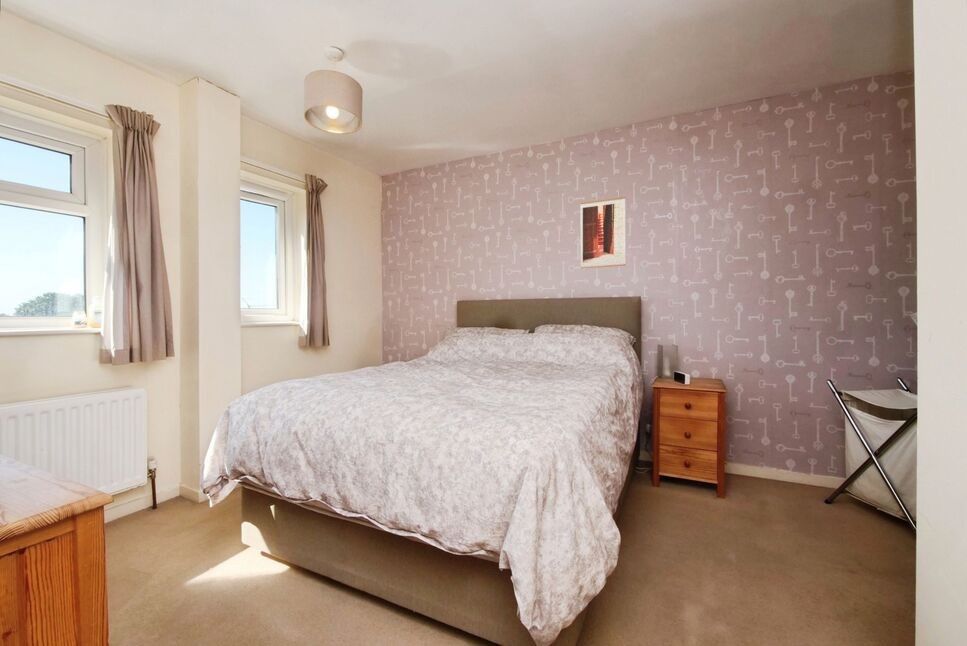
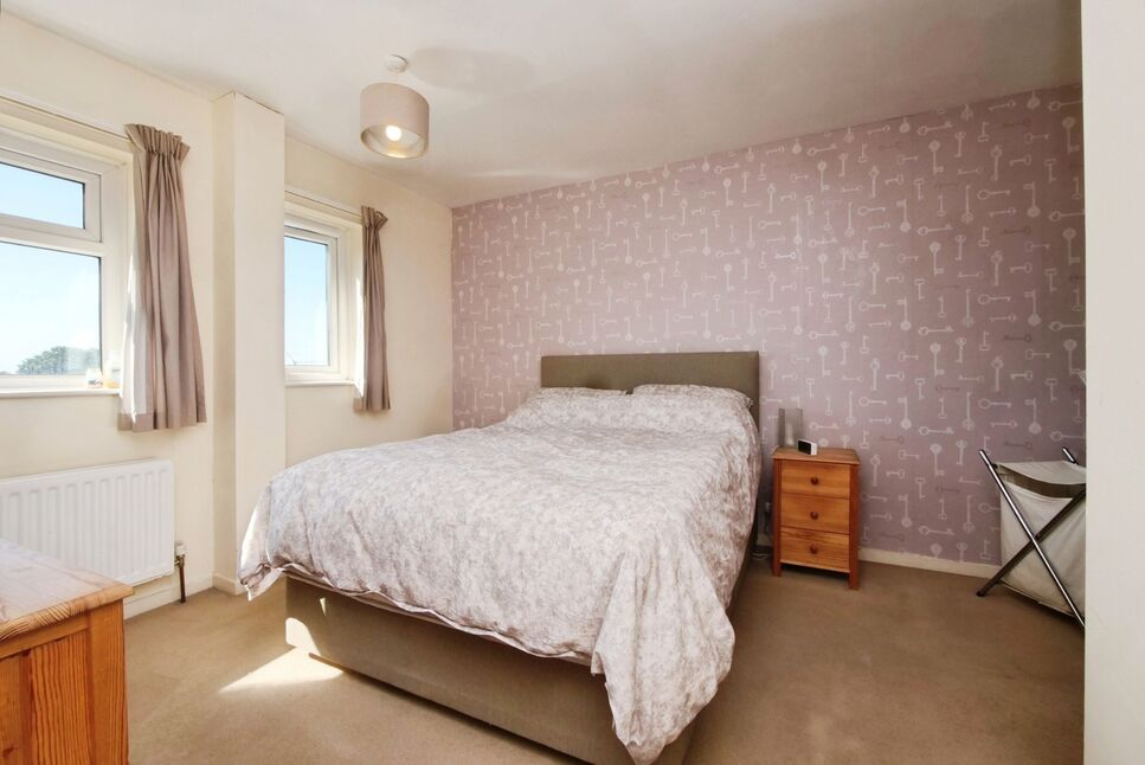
- wall art (602, 233)
